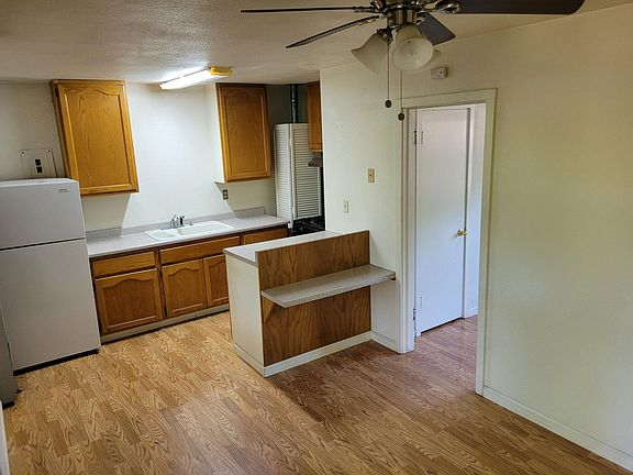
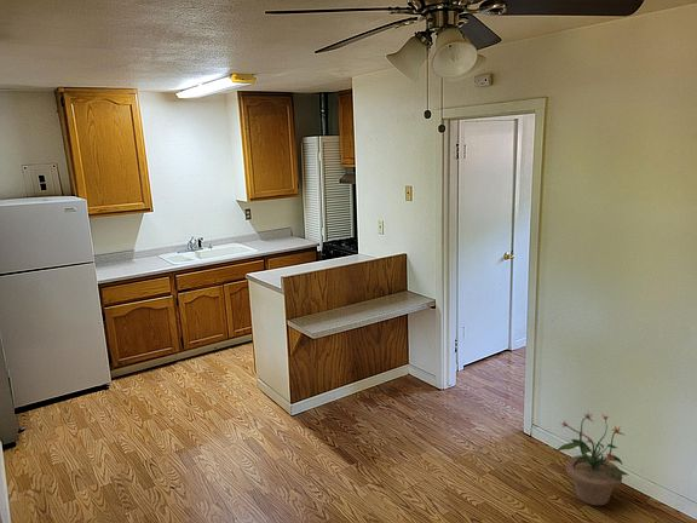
+ potted plant (594, 456)
